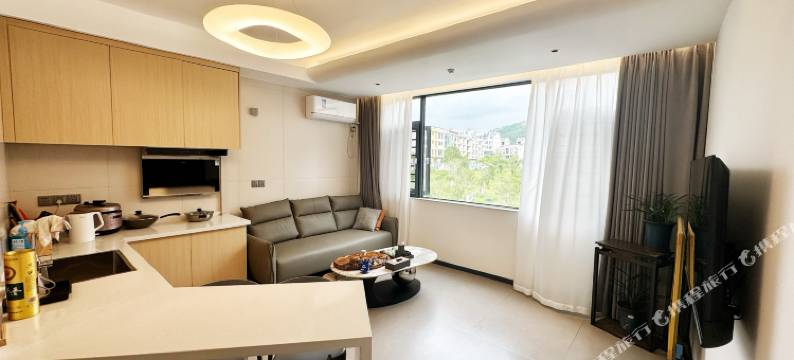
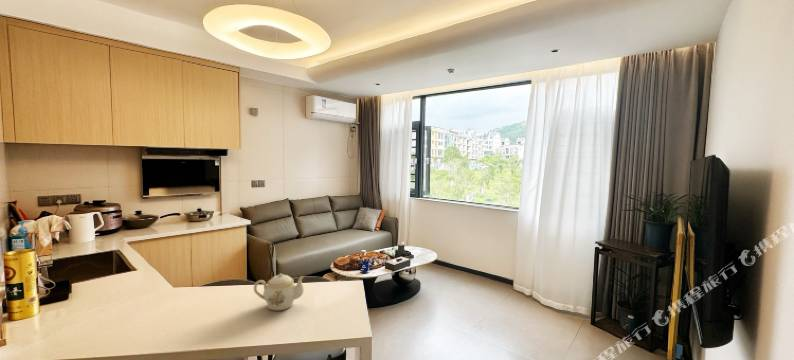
+ teapot (279, 289)
